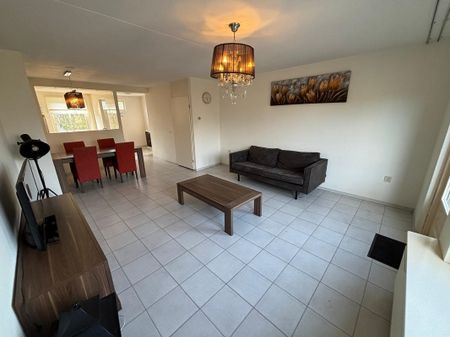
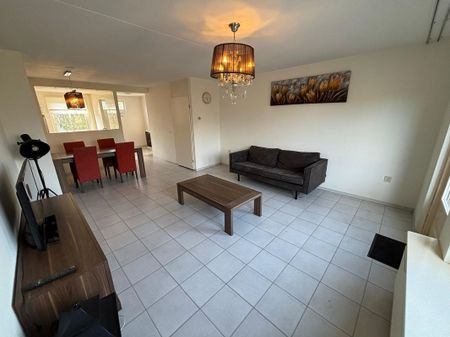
+ remote control (53, 277)
